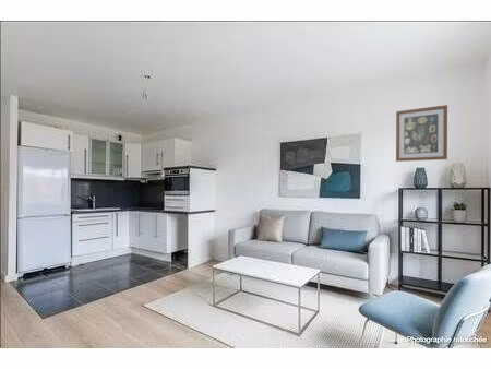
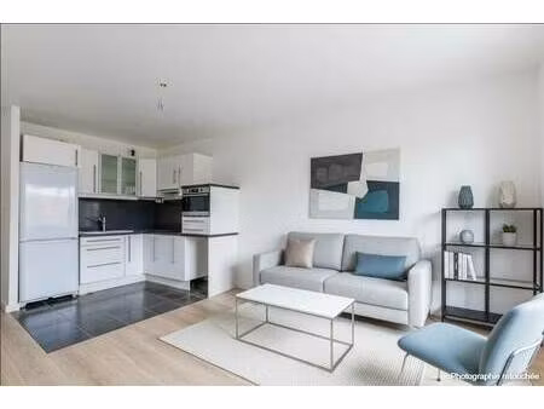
- wall art (420, 134)
